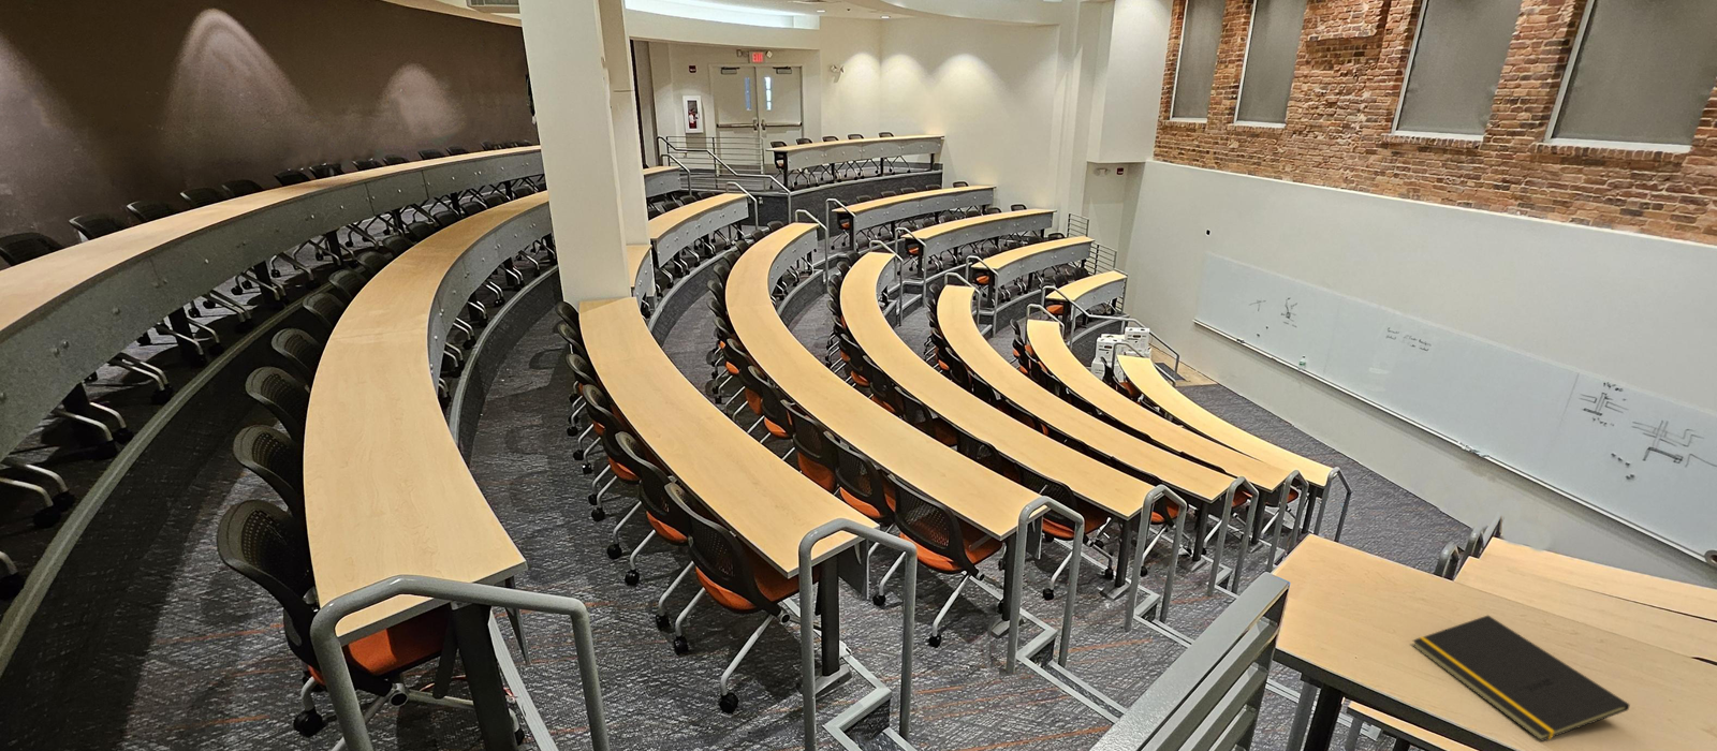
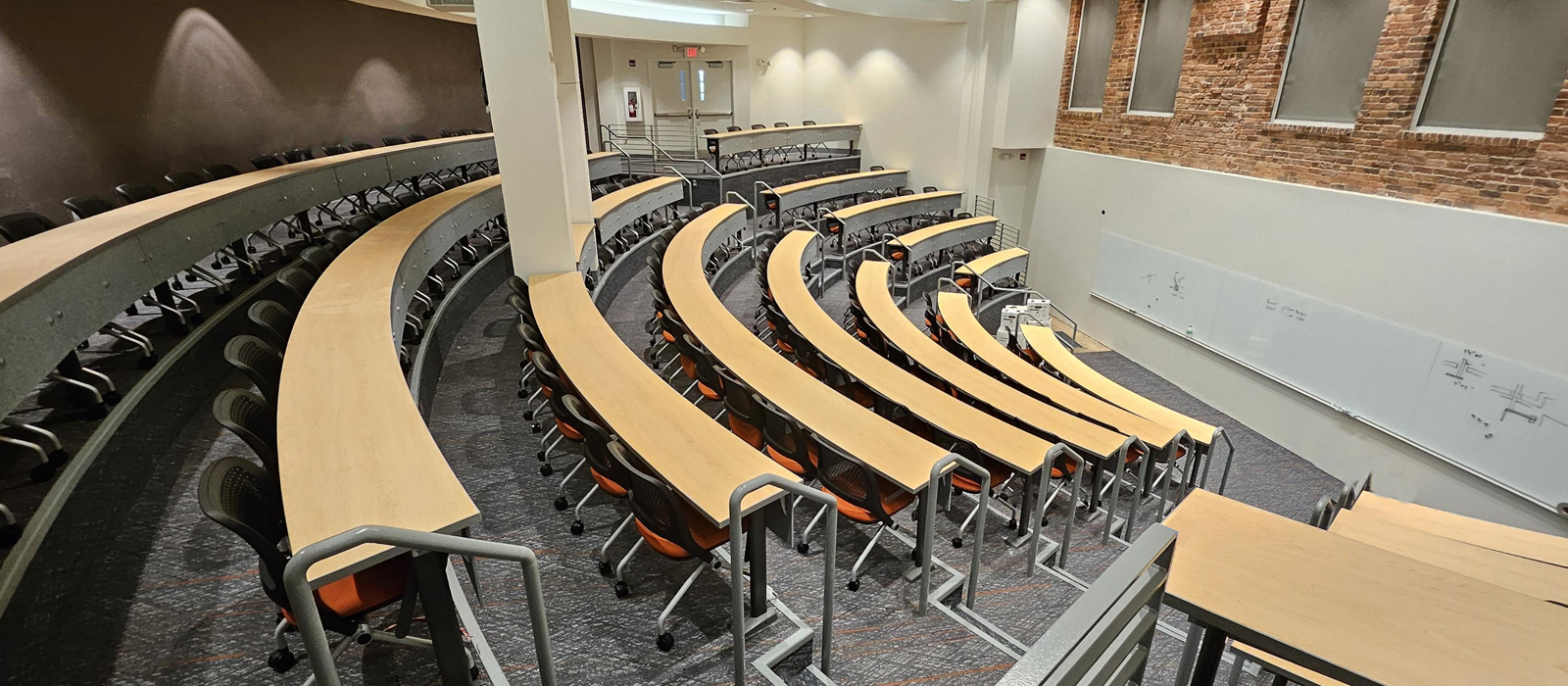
- notepad (1512, 672)
